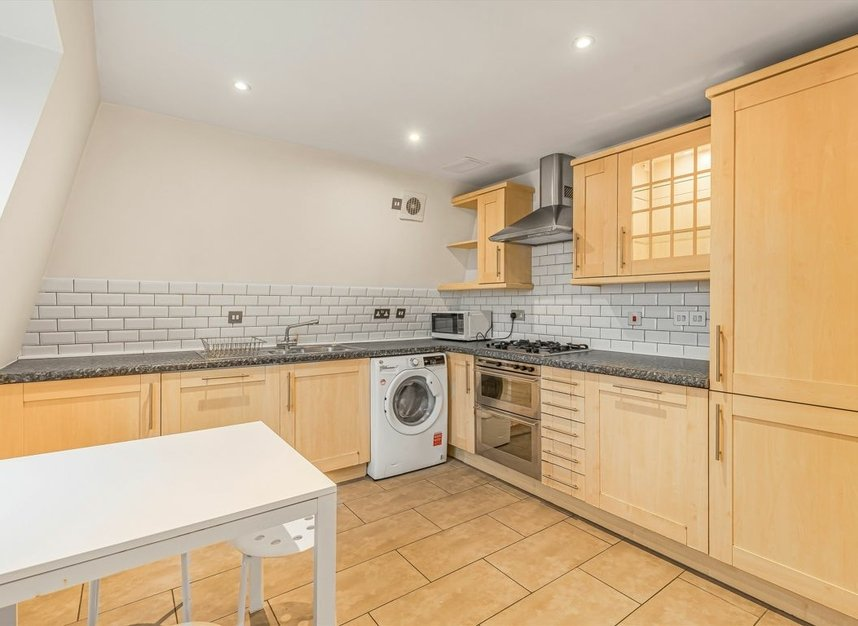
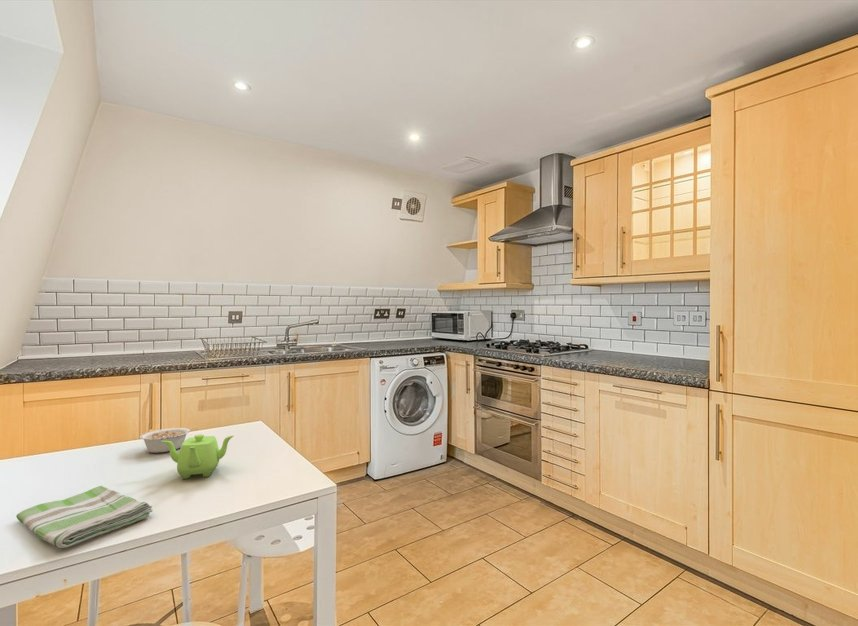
+ dish towel (84, 511)
+ teapot (197, 455)
+ legume (167, 438)
